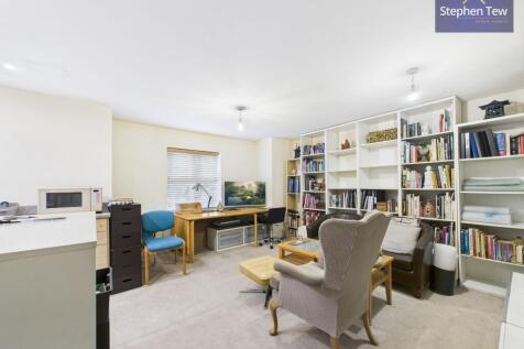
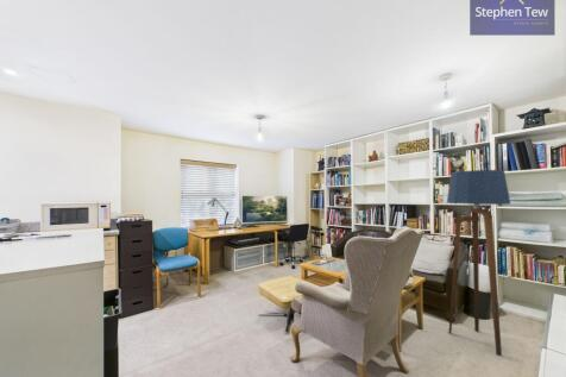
+ floor lamp (477, 256)
